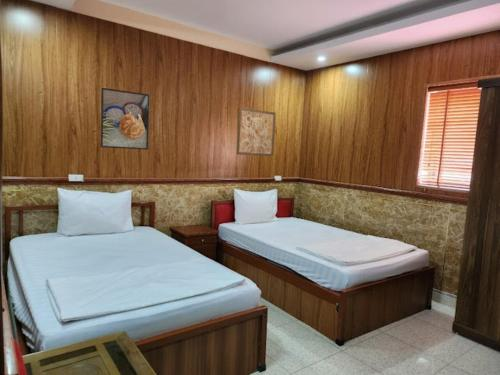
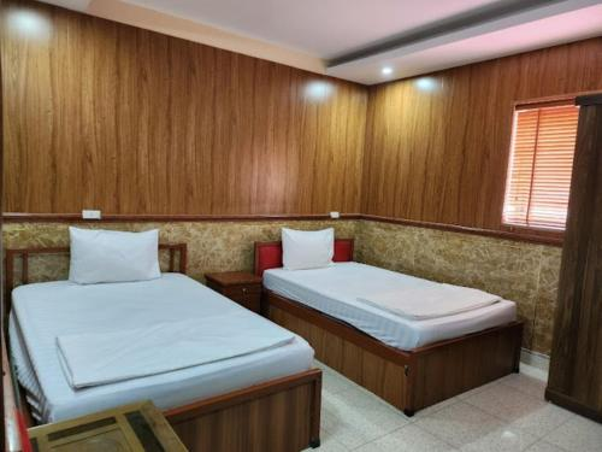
- wall art (255, 133)
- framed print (125, 120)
